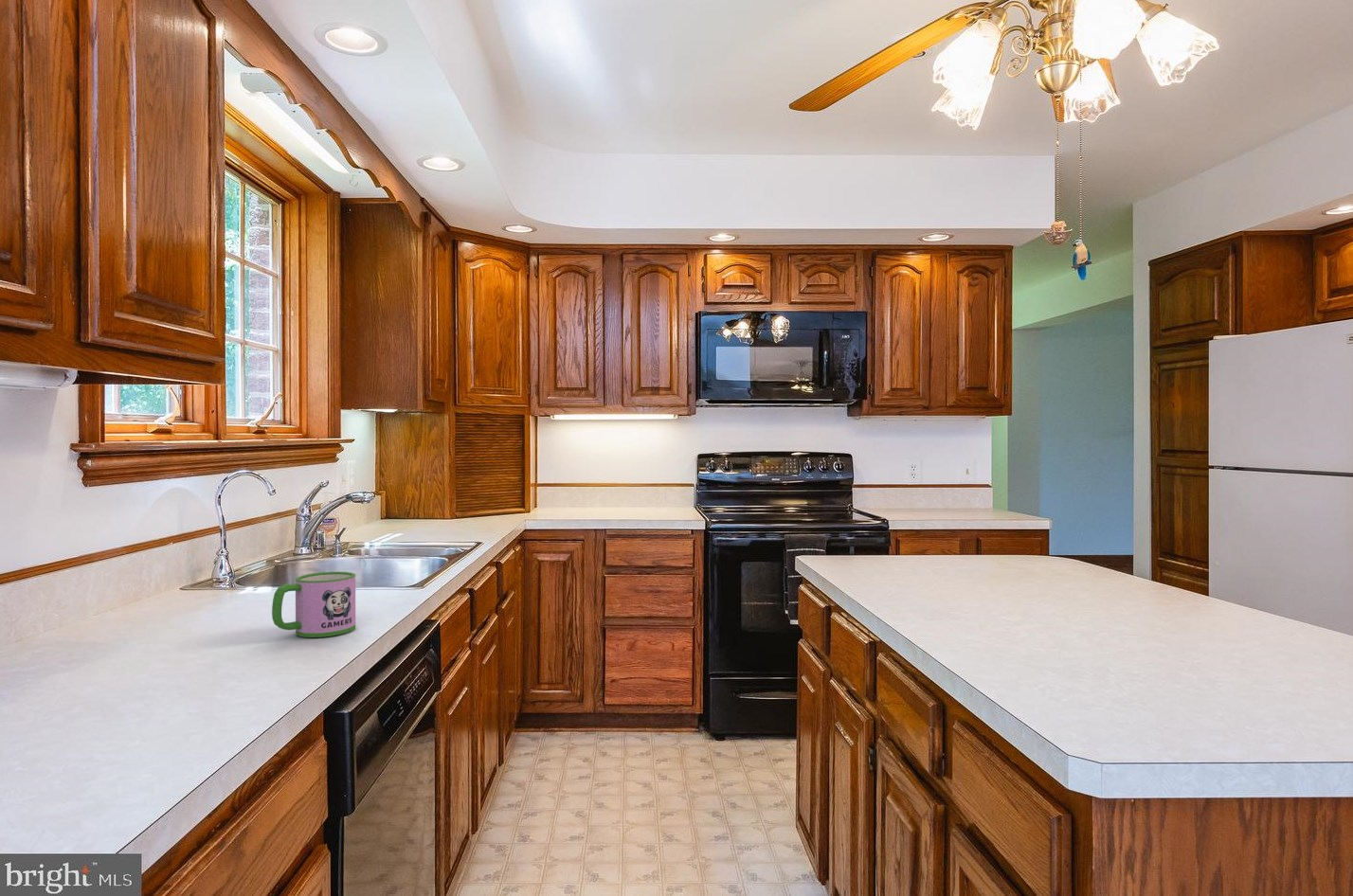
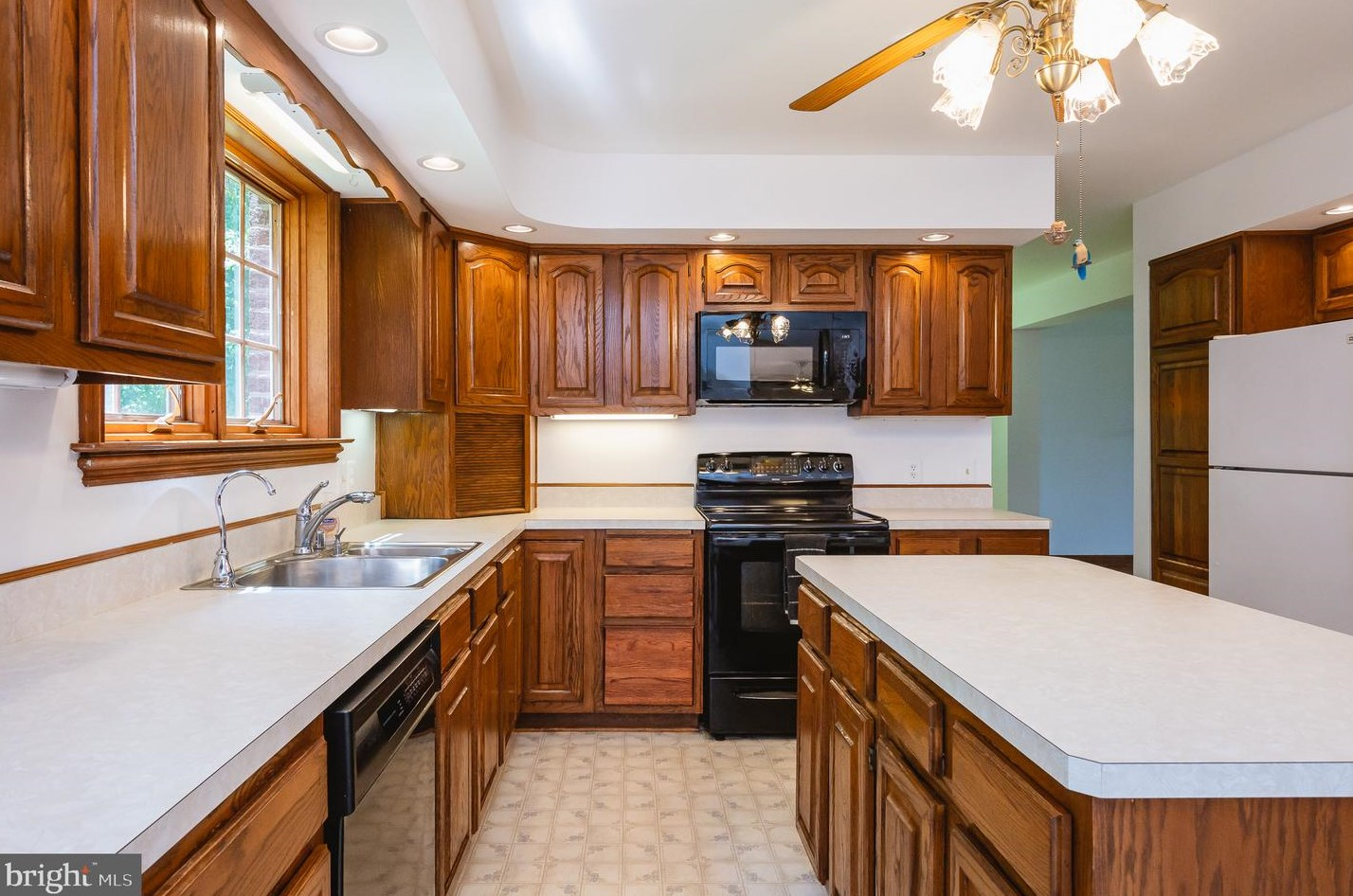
- mug (315, 604)
